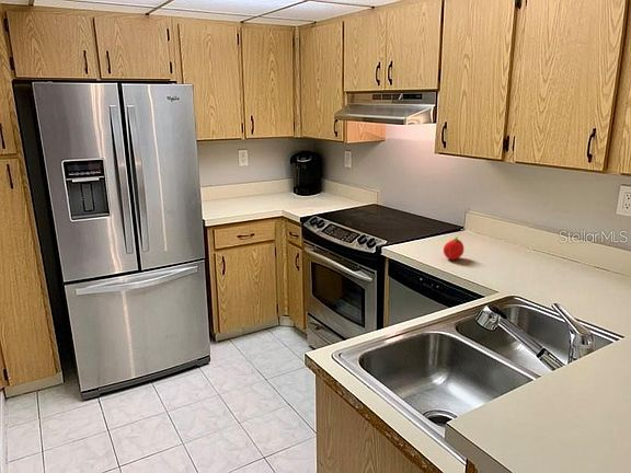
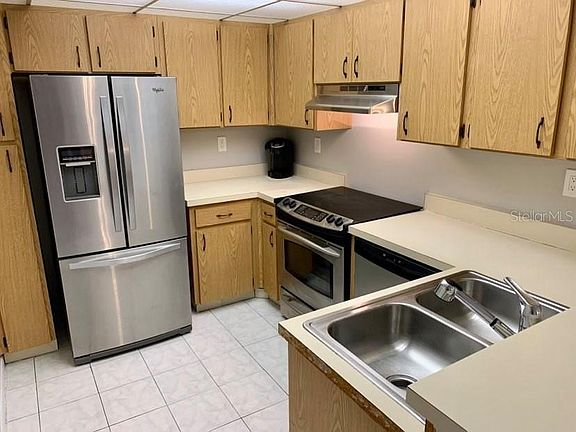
- fruit (454, 247)
